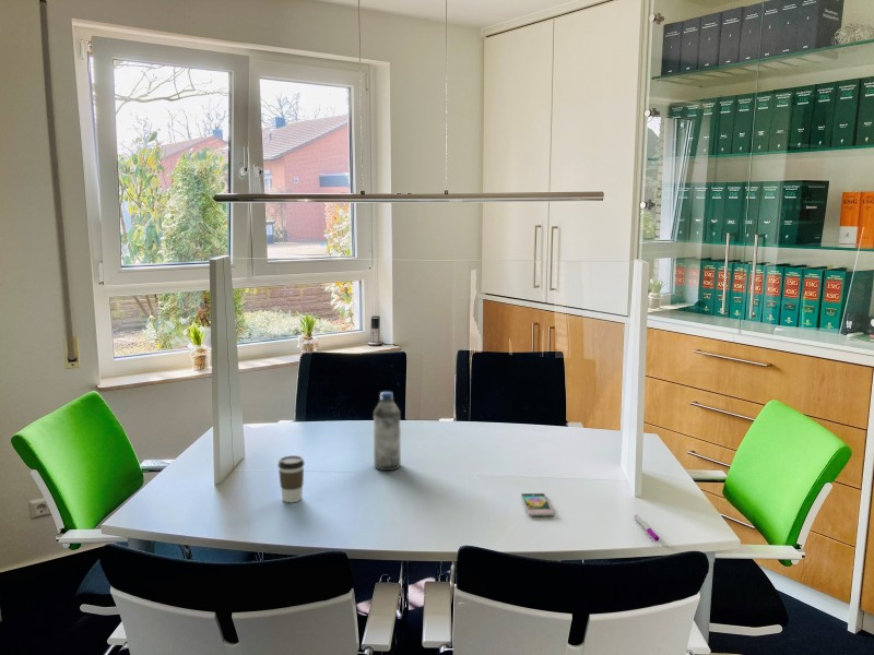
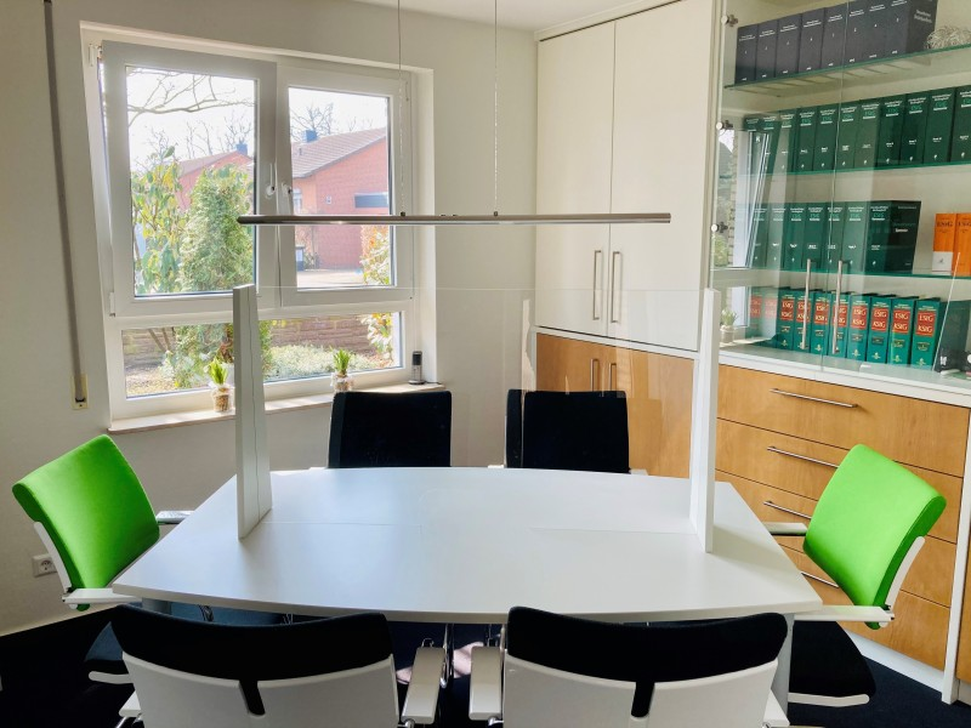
- pen (646, 527)
- water bottle (387, 429)
- smartphone (536, 503)
- coffee cup (291, 478)
